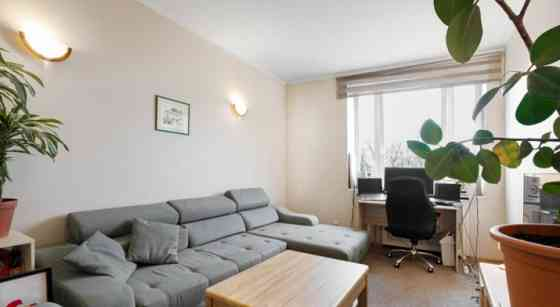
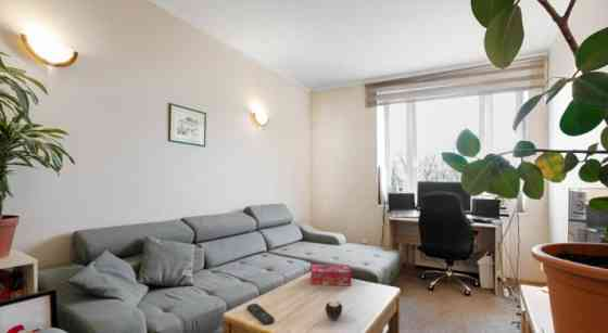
+ tissue box (330, 274)
+ remote control (259, 312)
+ candle (333, 309)
